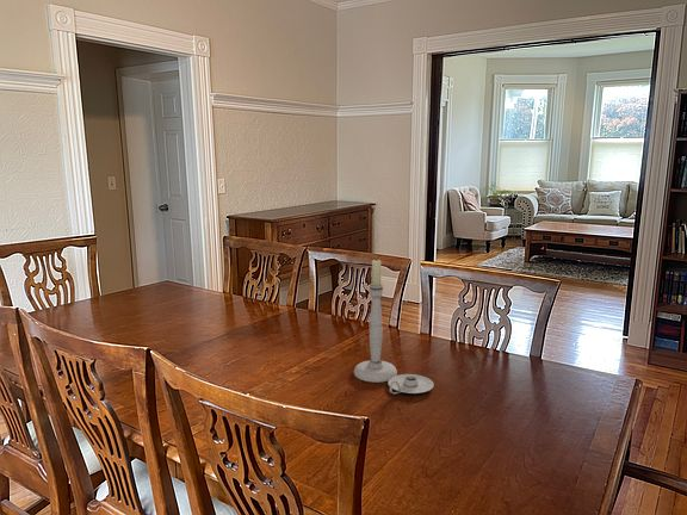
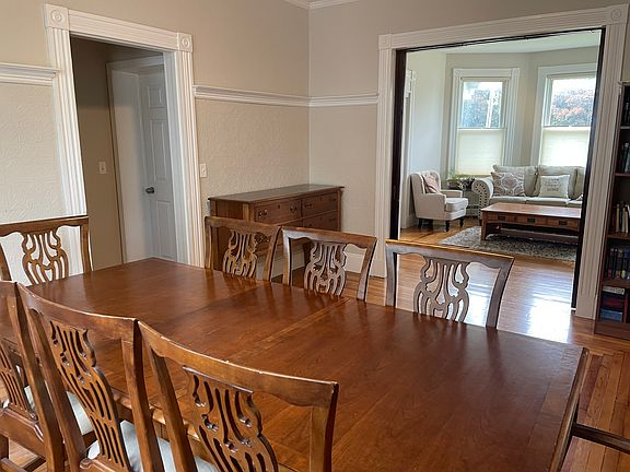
- candlestick (380, 322)
